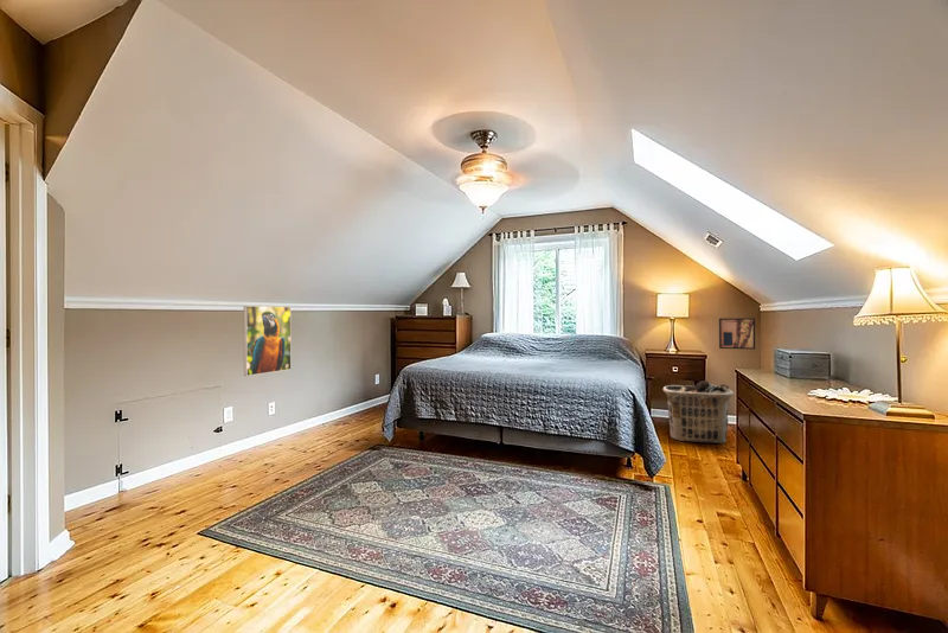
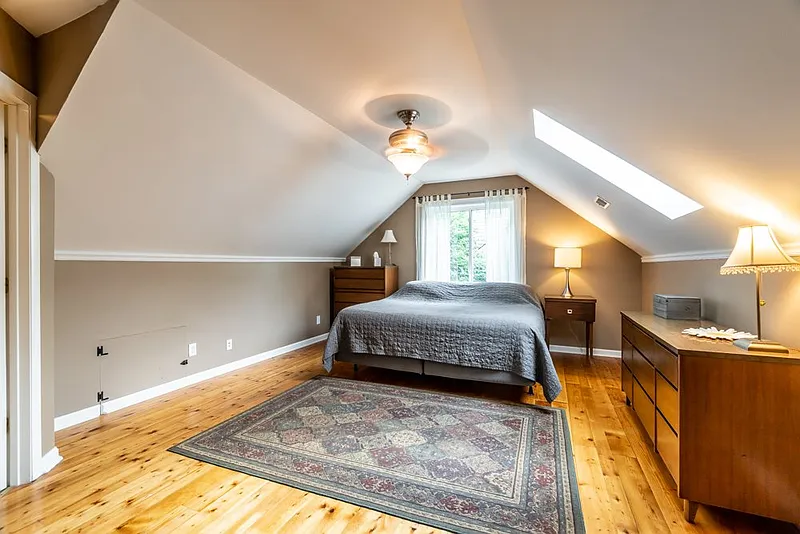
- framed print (268, 339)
- clothes hamper (697, 409)
- wall art (736, 333)
